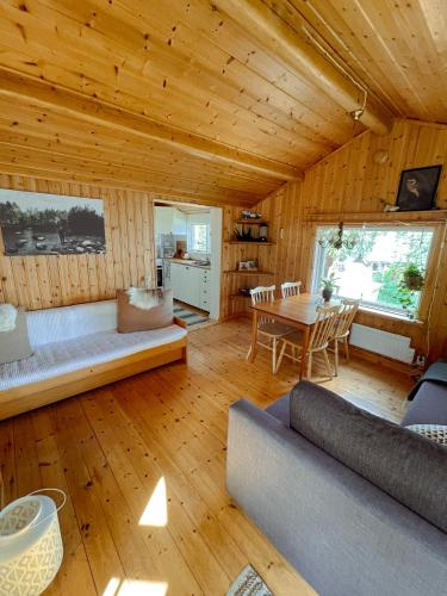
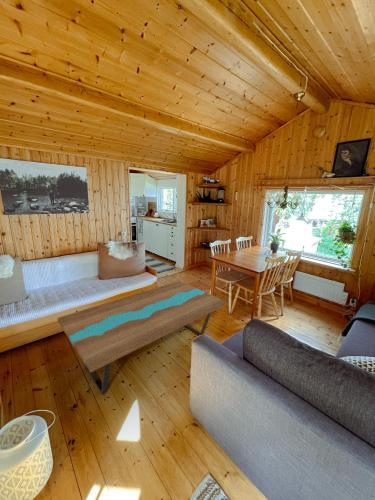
+ coffee table (150, 329)
